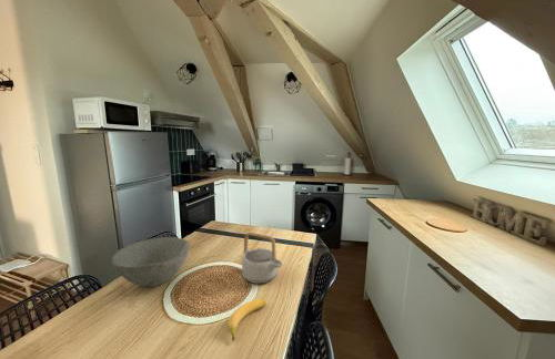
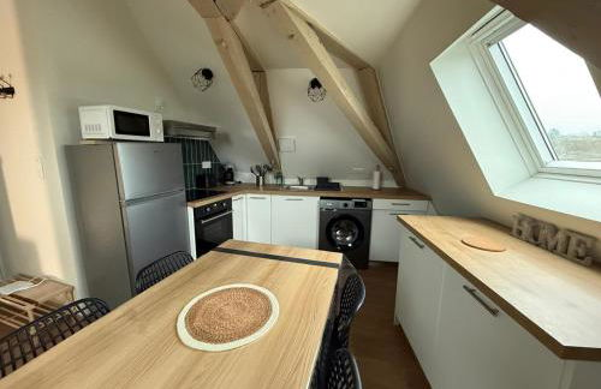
- teapot (262, 256)
- bowl (154, 265)
- banana (246, 314)
